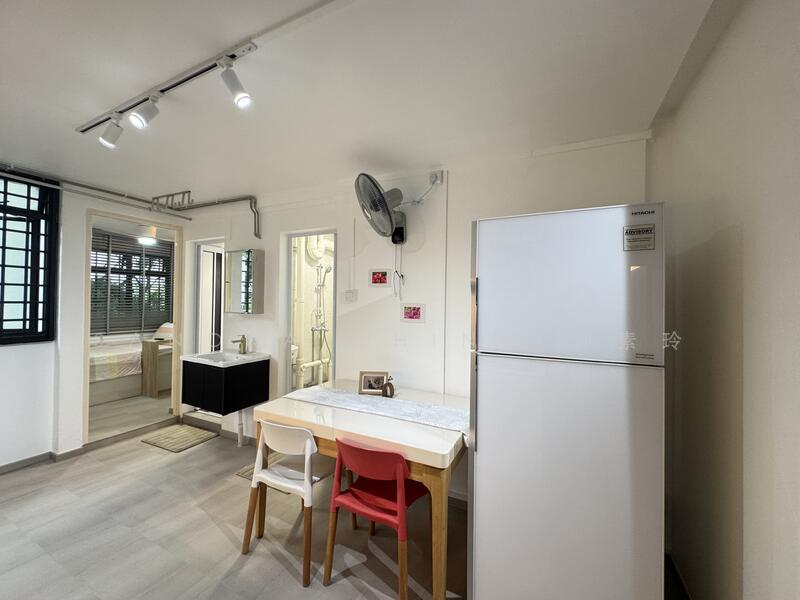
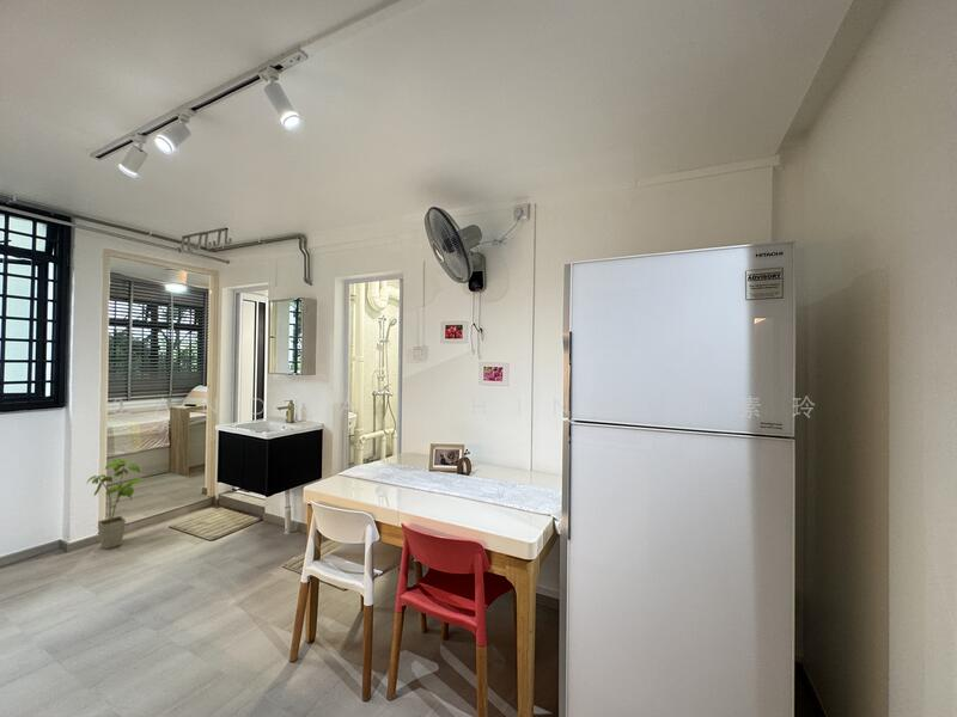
+ house plant (118, 501)
